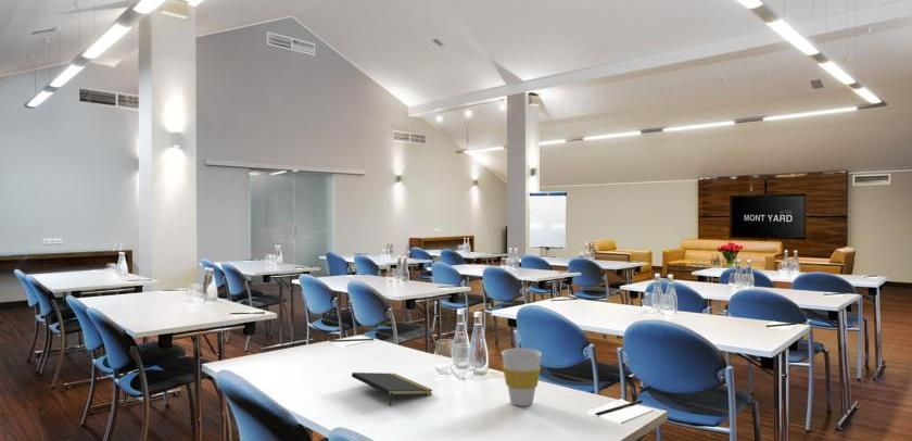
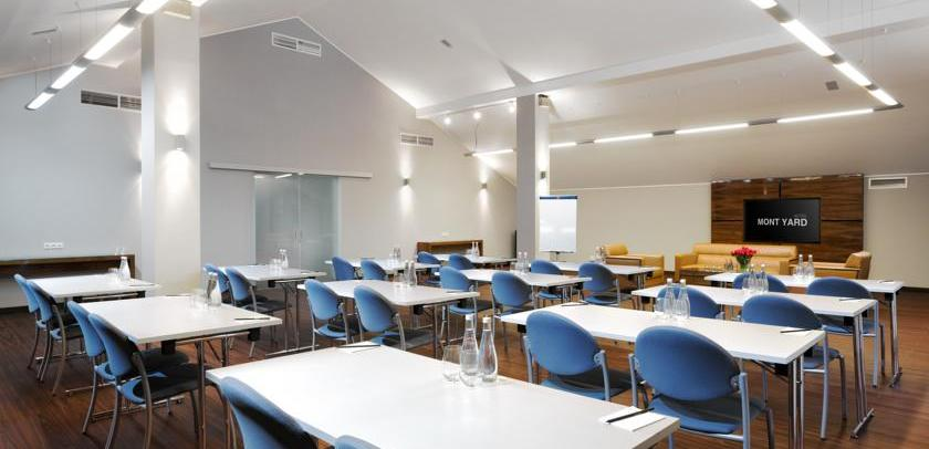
- cup (521, 377)
- notepad (391, 382)
